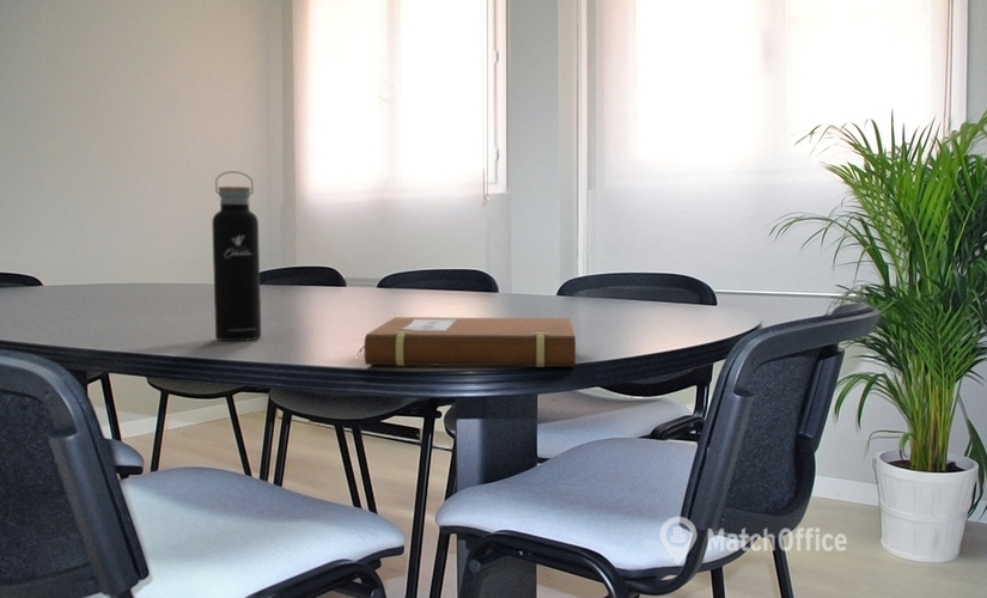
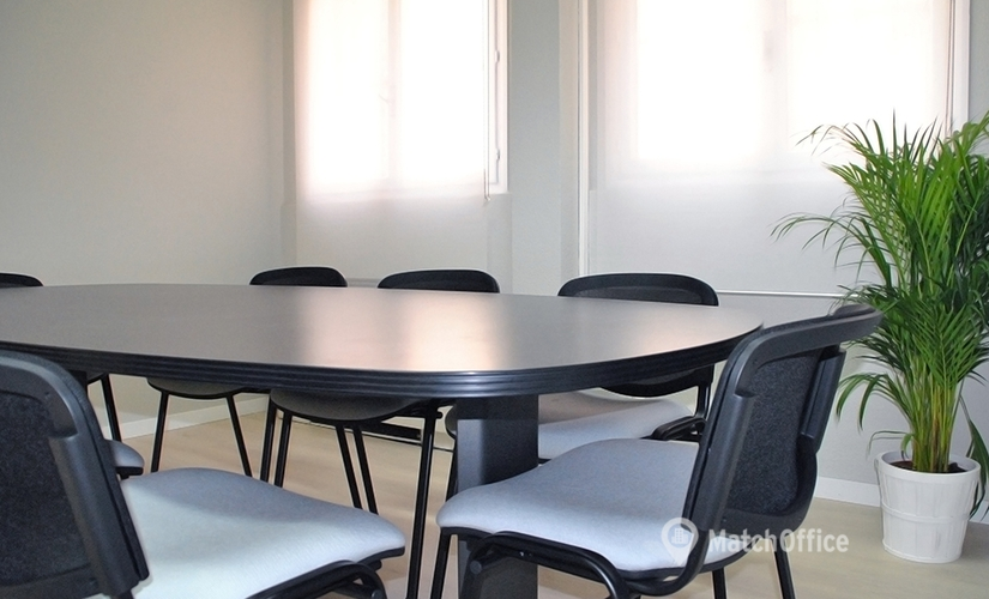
- water bottle (236, 255)
- notebook (470, 340)
